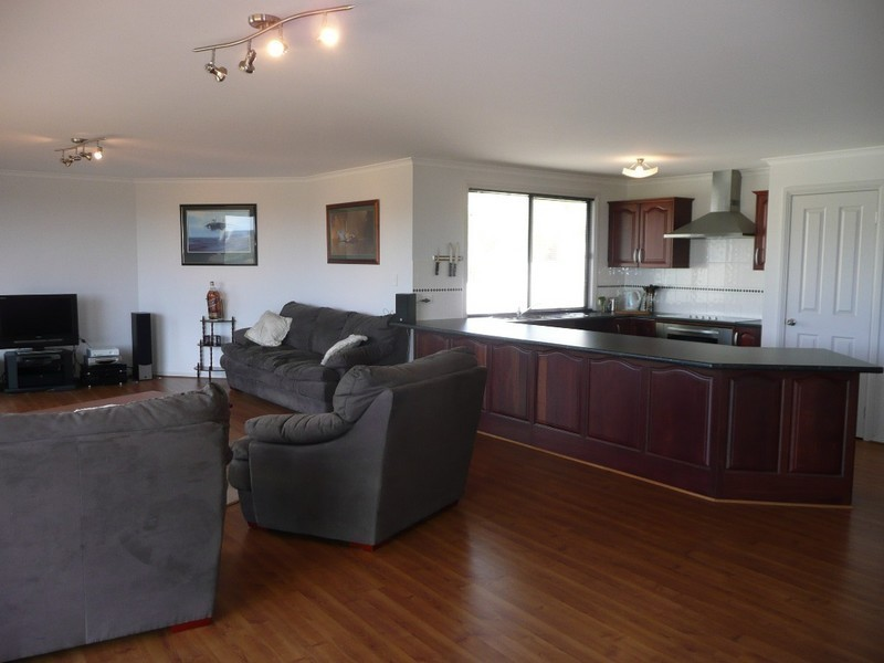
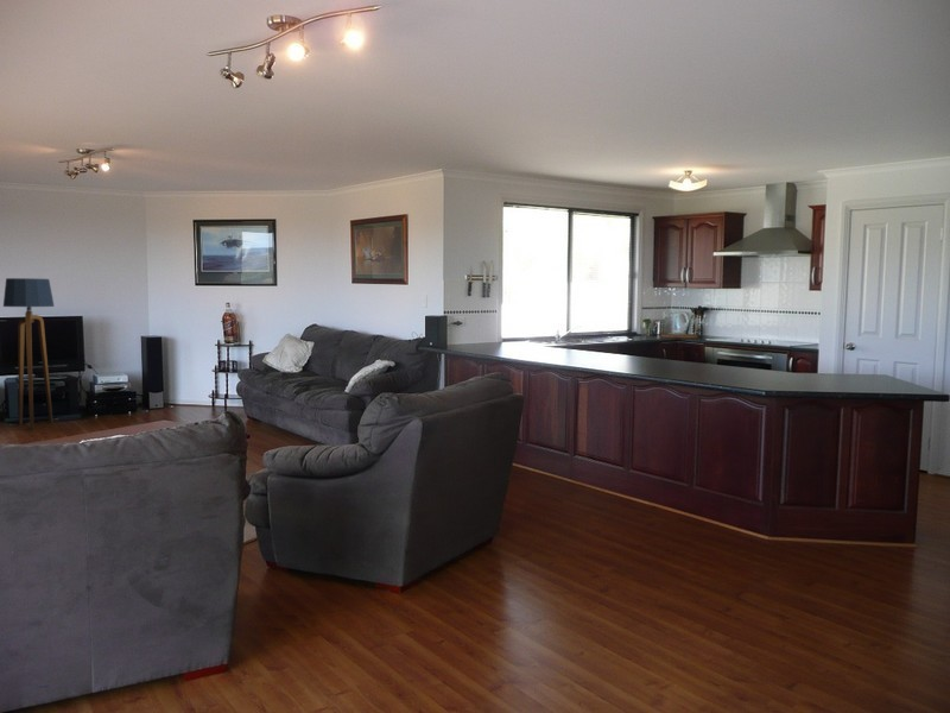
+ floor lamp (31, 353)
